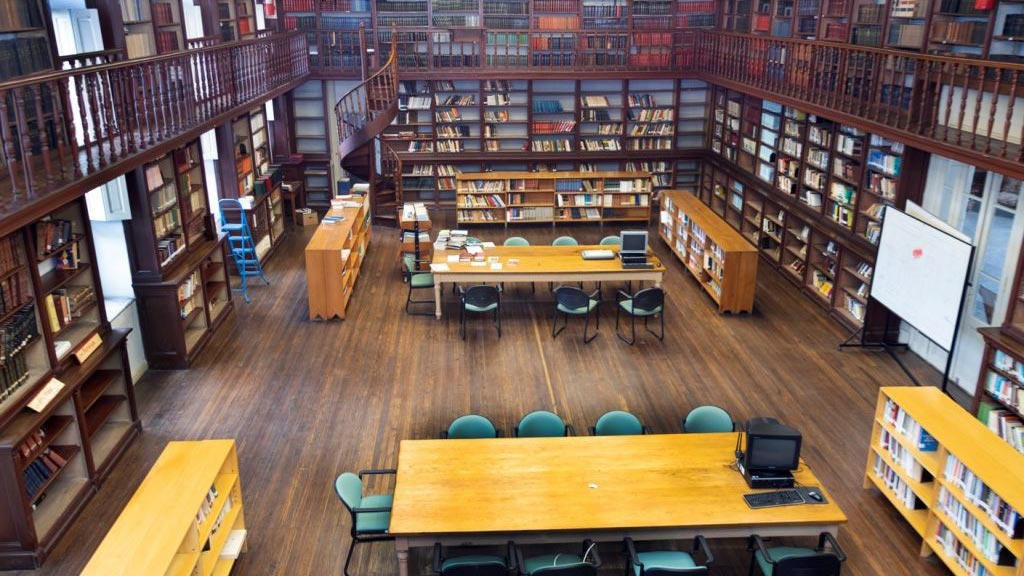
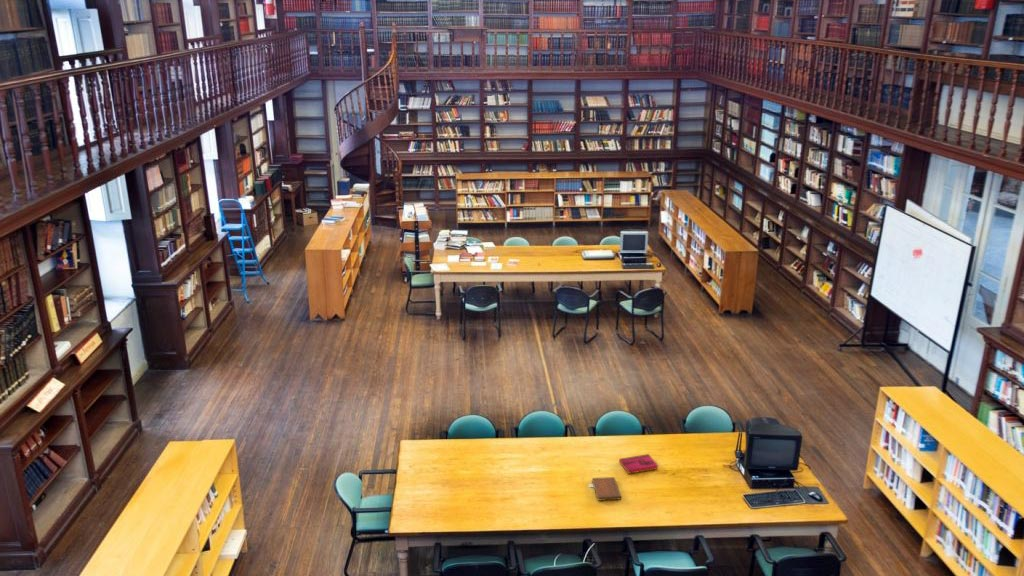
+ hardback book (638, 463)
+ notebook (606, 488)
